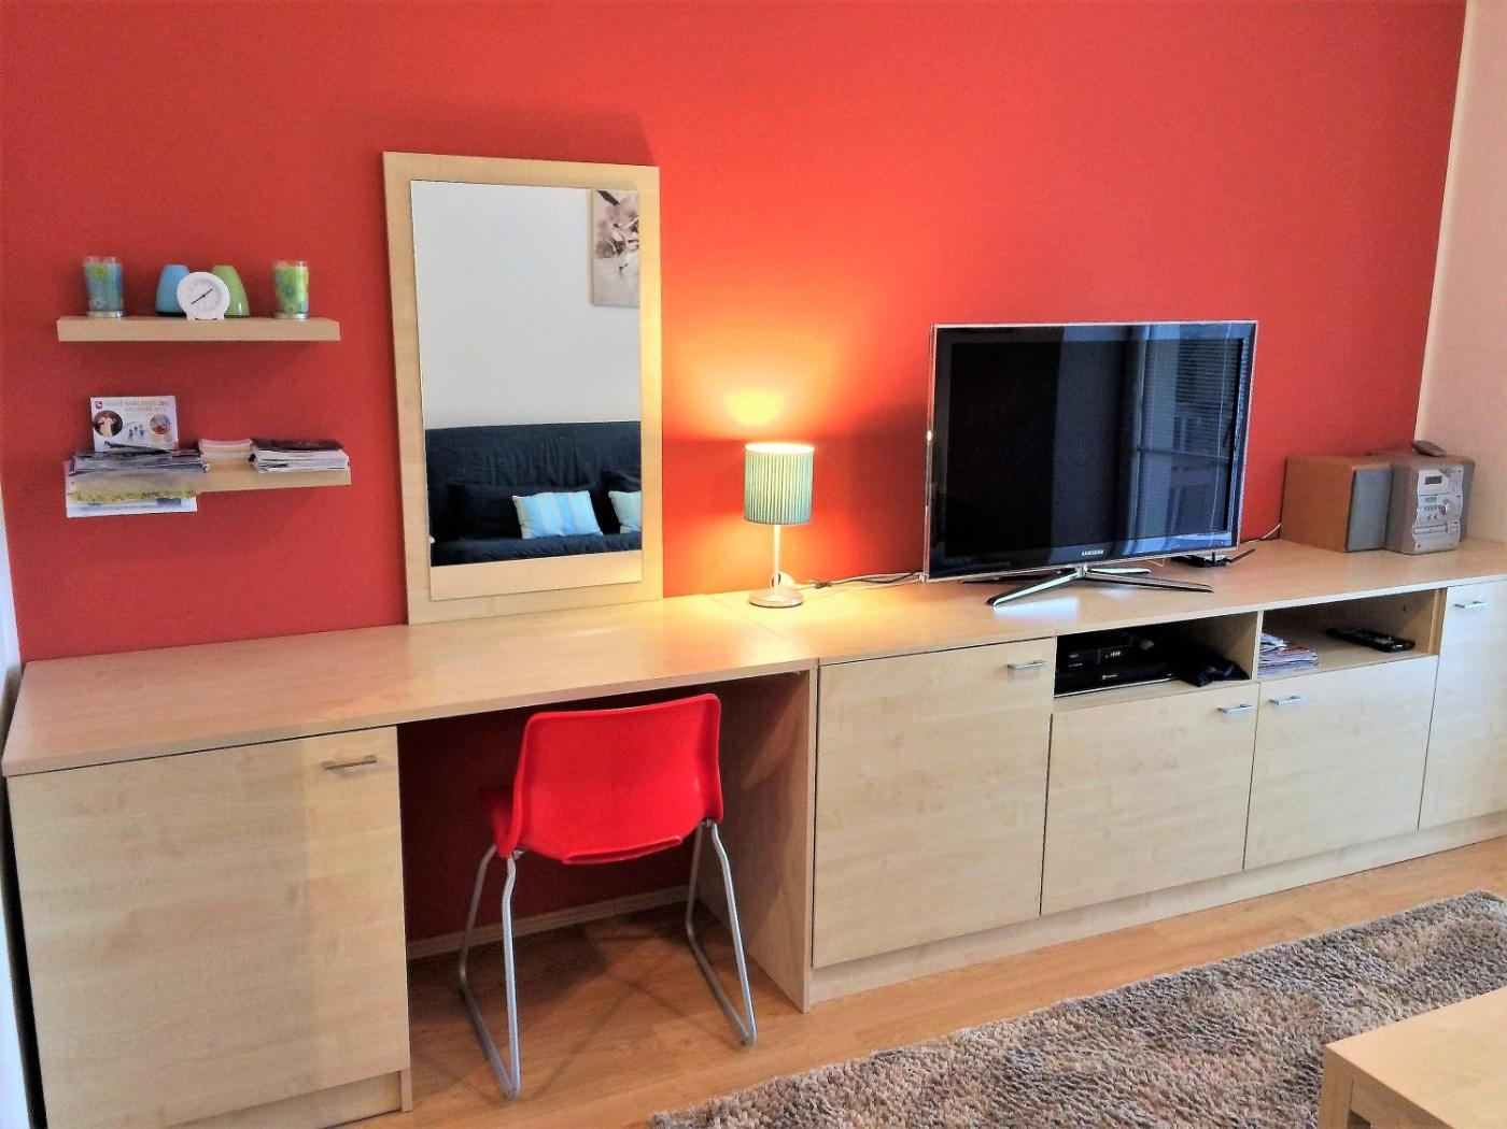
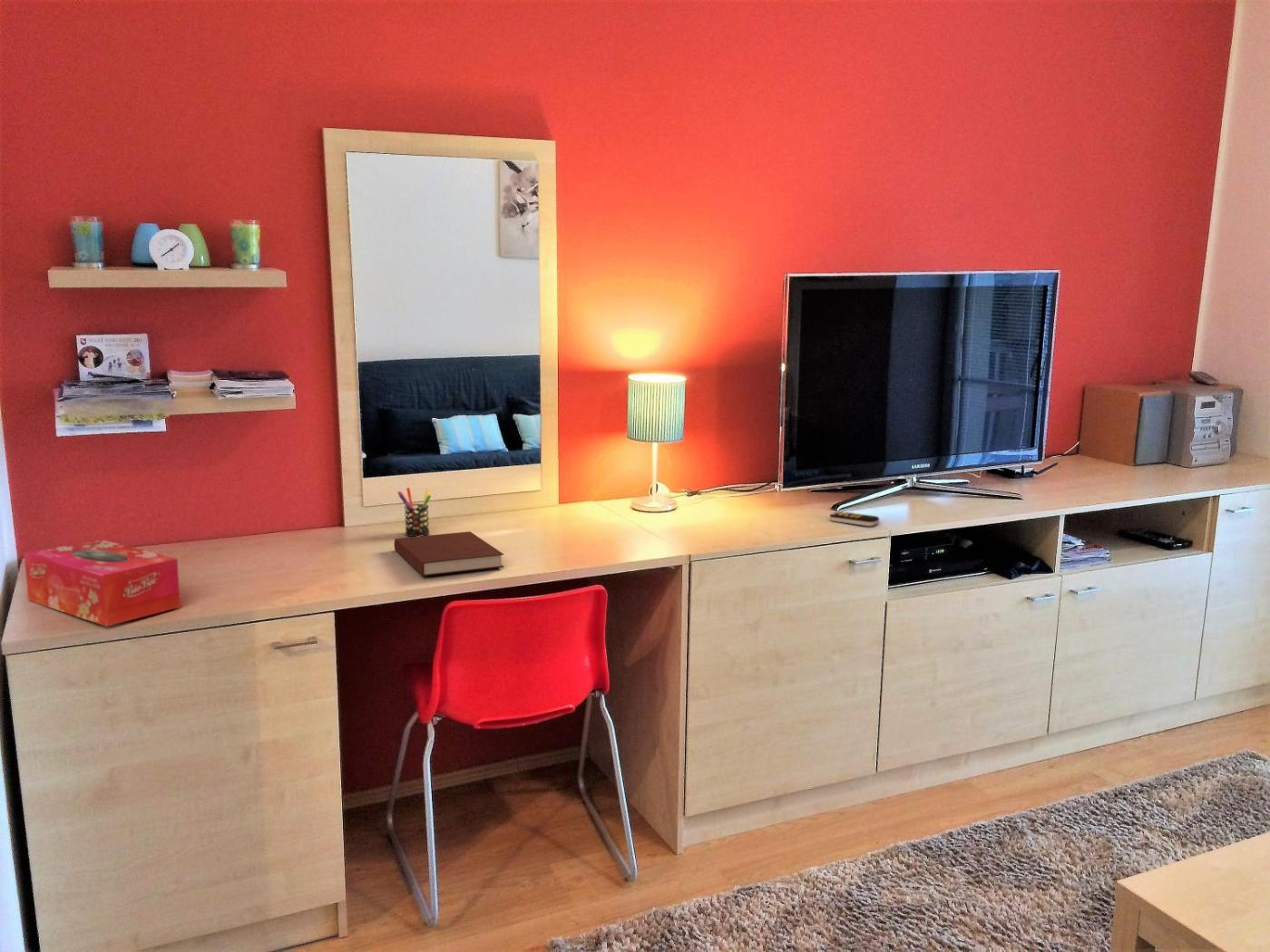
+ pen holder (417, 510)
+ tissue box (102, 579)
+ notebook (447, 552)
+ remote control (854, 518)
